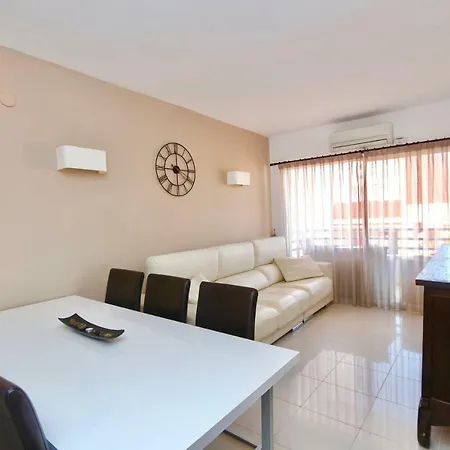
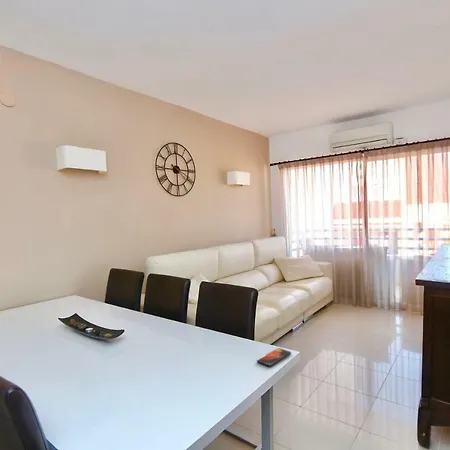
+ smartphone (274, 356)
